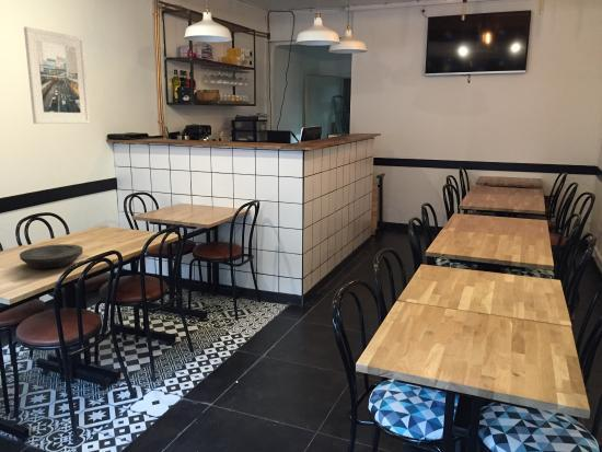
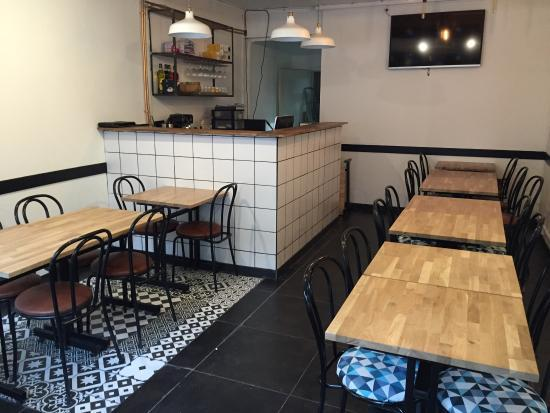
- plate (51, 257)
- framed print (59, 79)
